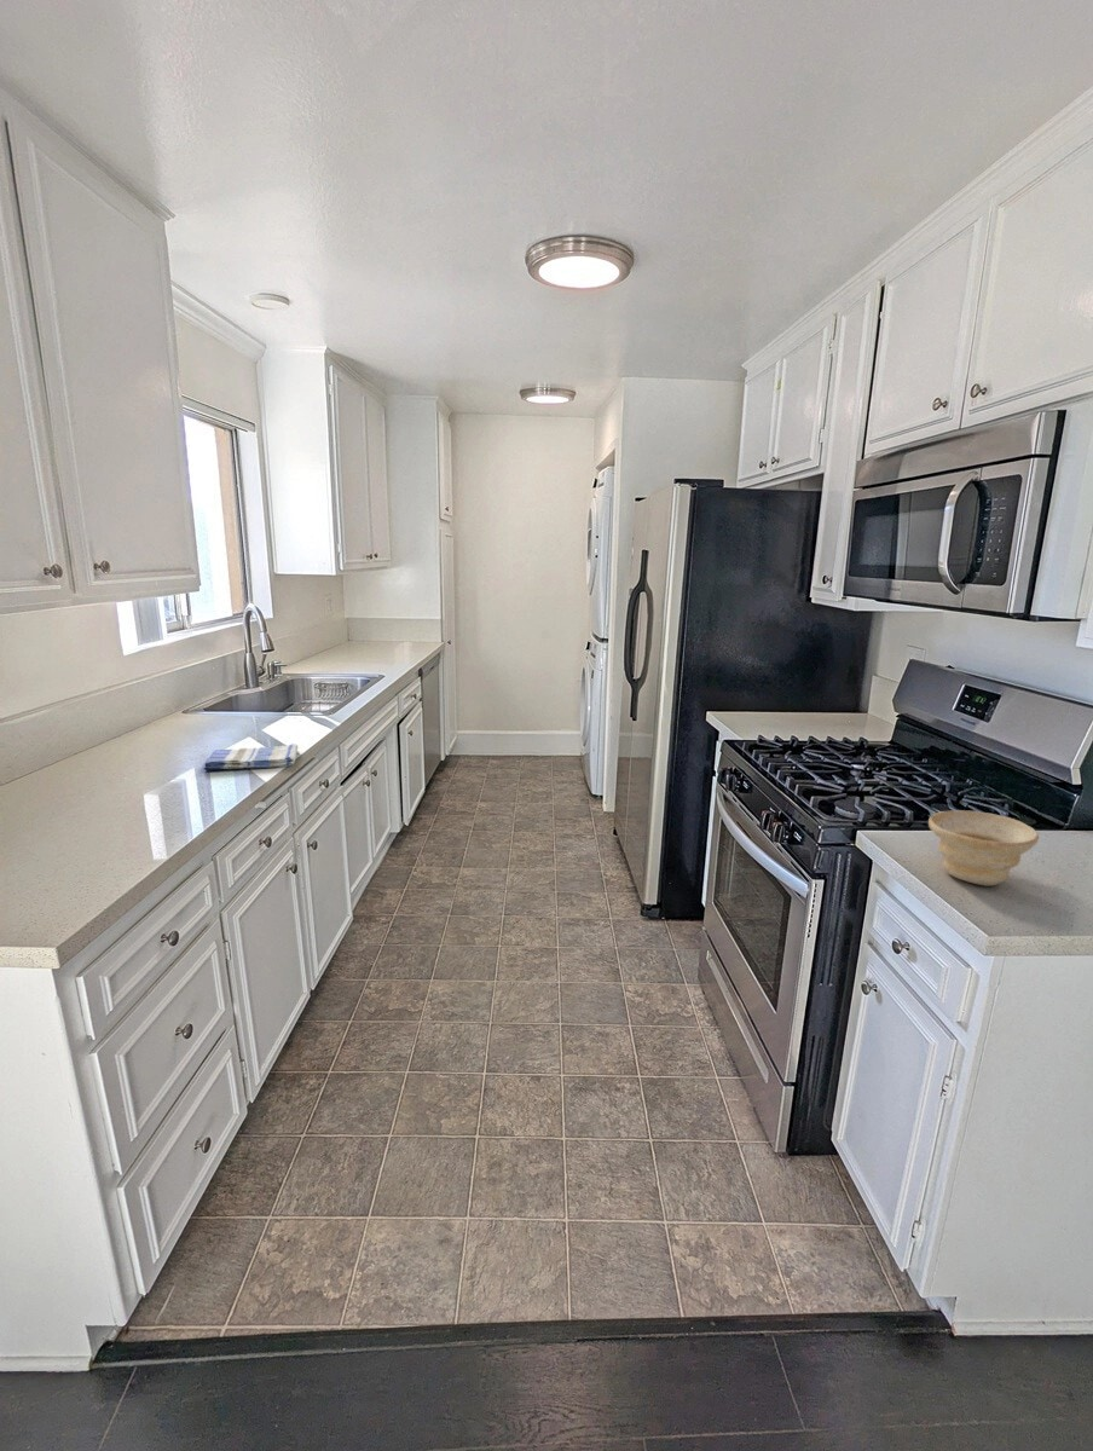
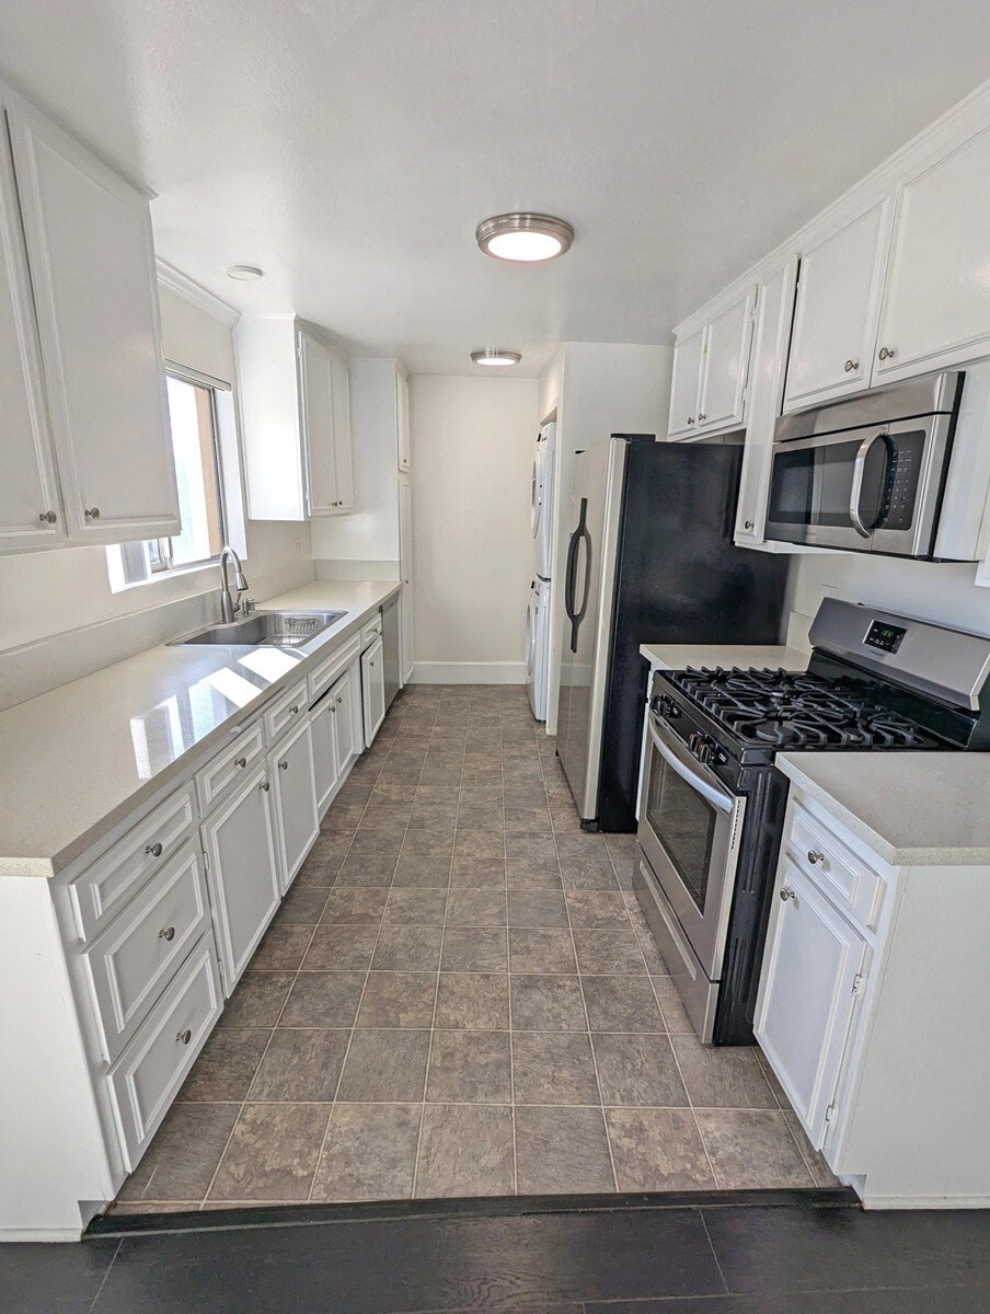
- bowl (977, 849)
- dish towel (253, 755)
